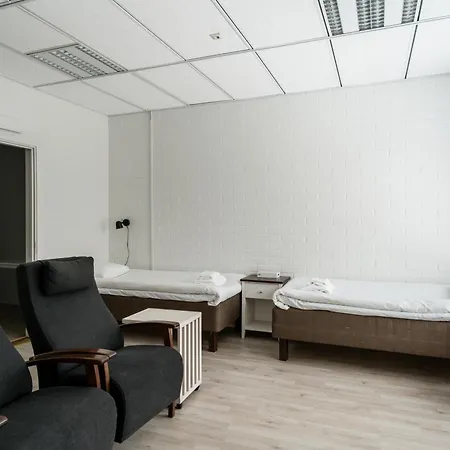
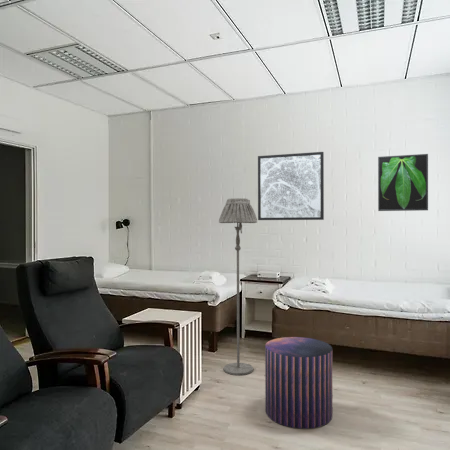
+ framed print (402, 183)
+ wall art (289, 187)
+ stool (298, 379)
+ floor lamp (238, 284)
